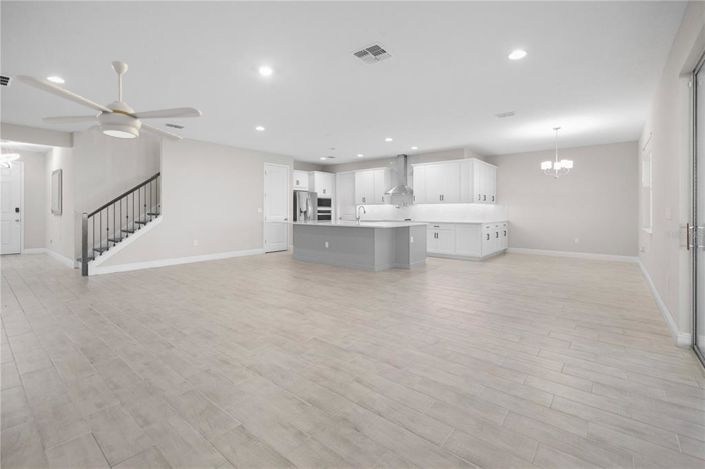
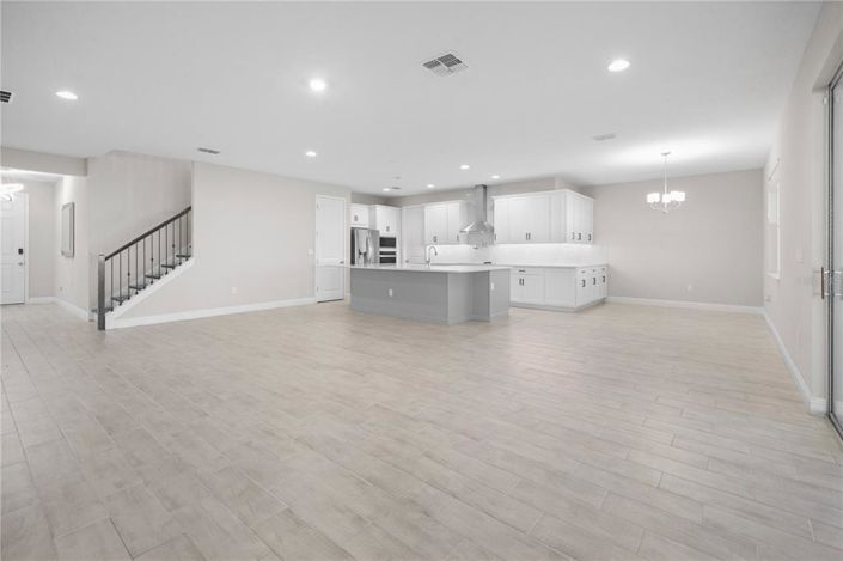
- ceiling fan (119, 99)
